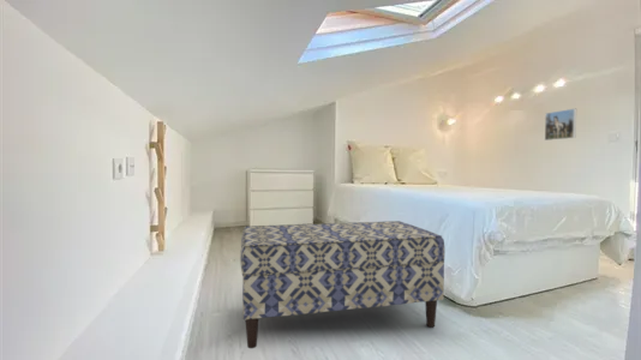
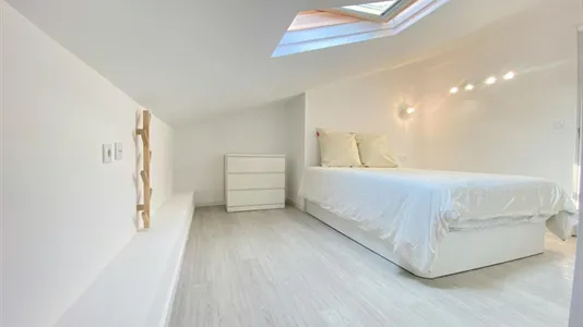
- bench (336, 274)
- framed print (559, 125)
